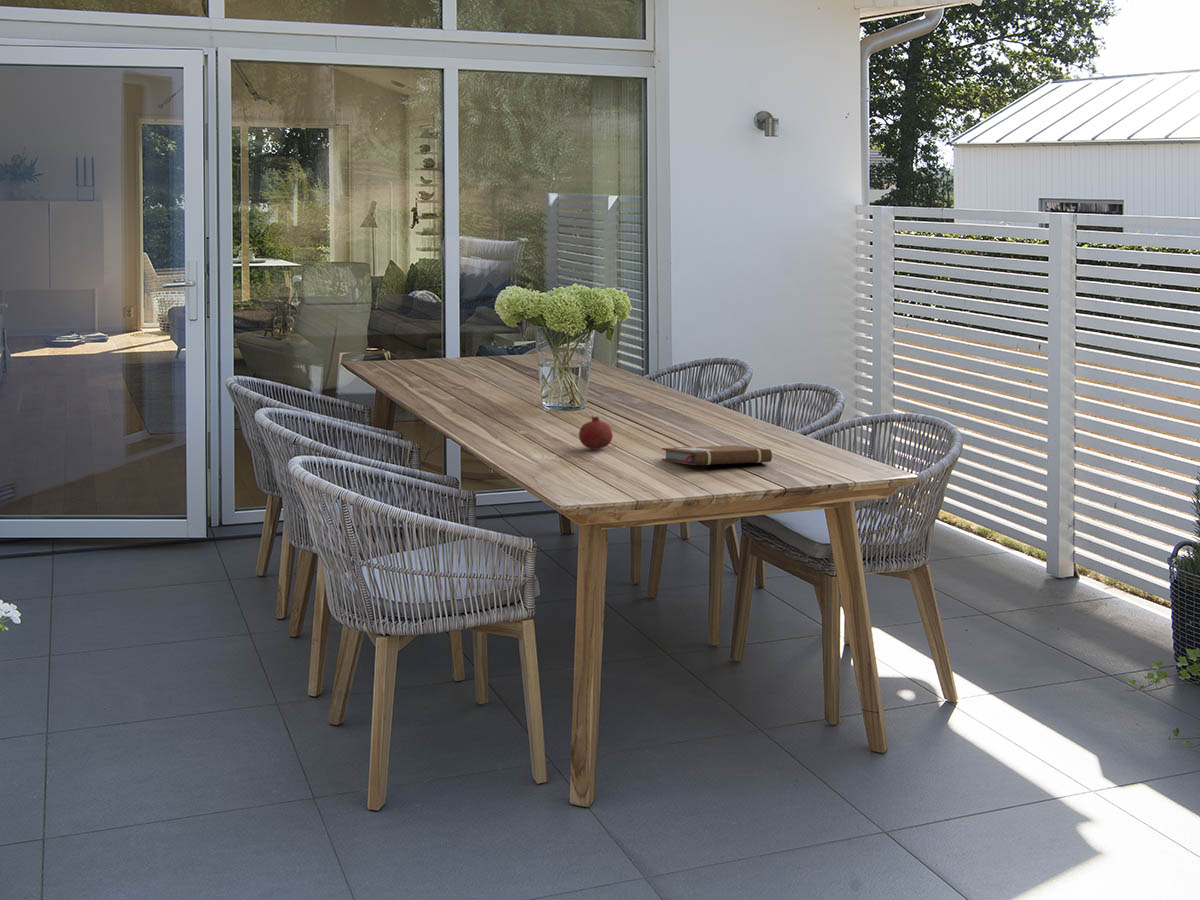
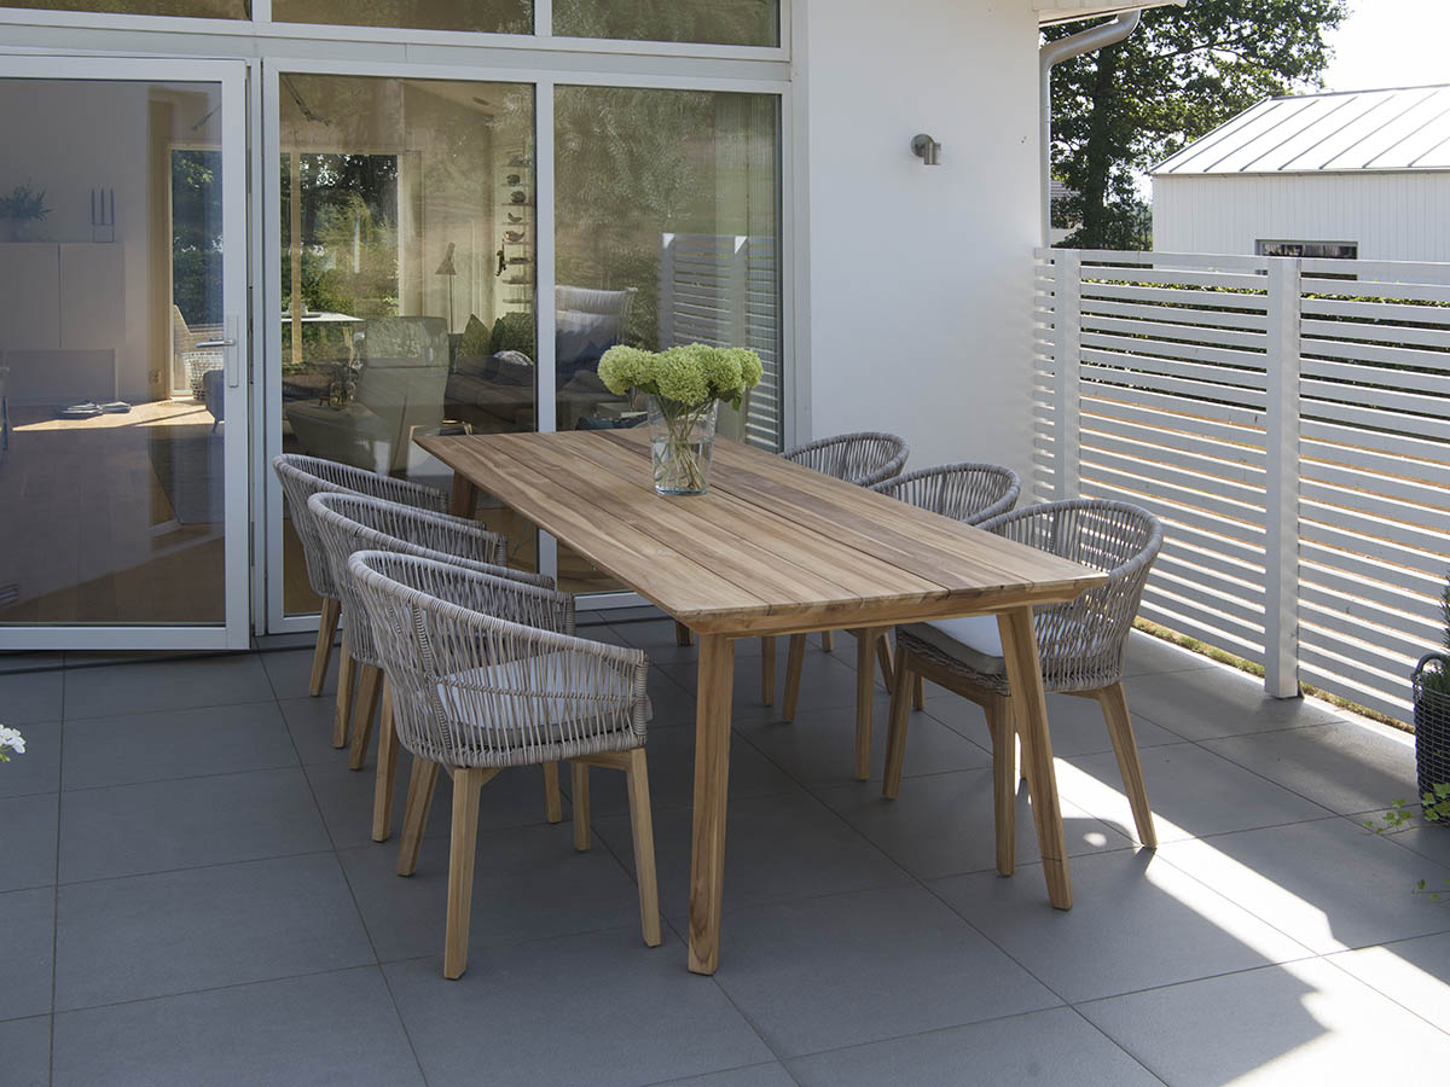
- notebook (714, 455)
- fruit (595, 432)
